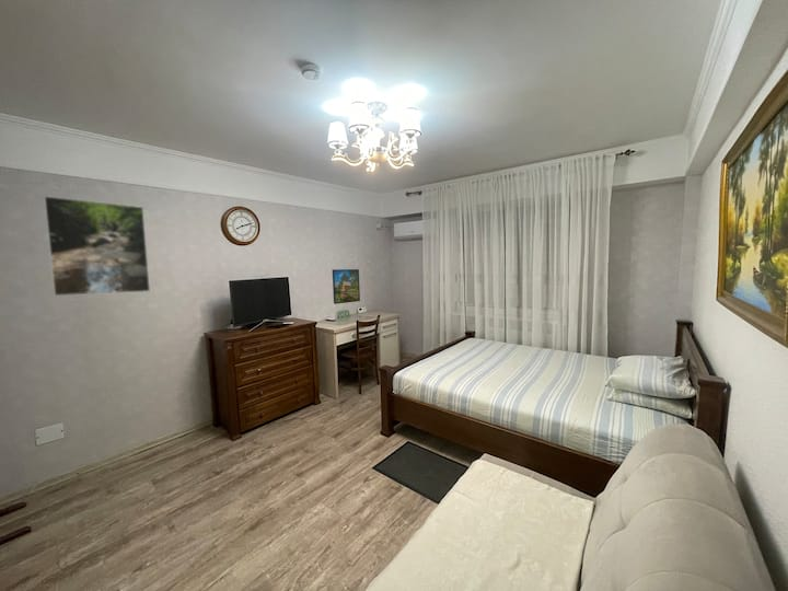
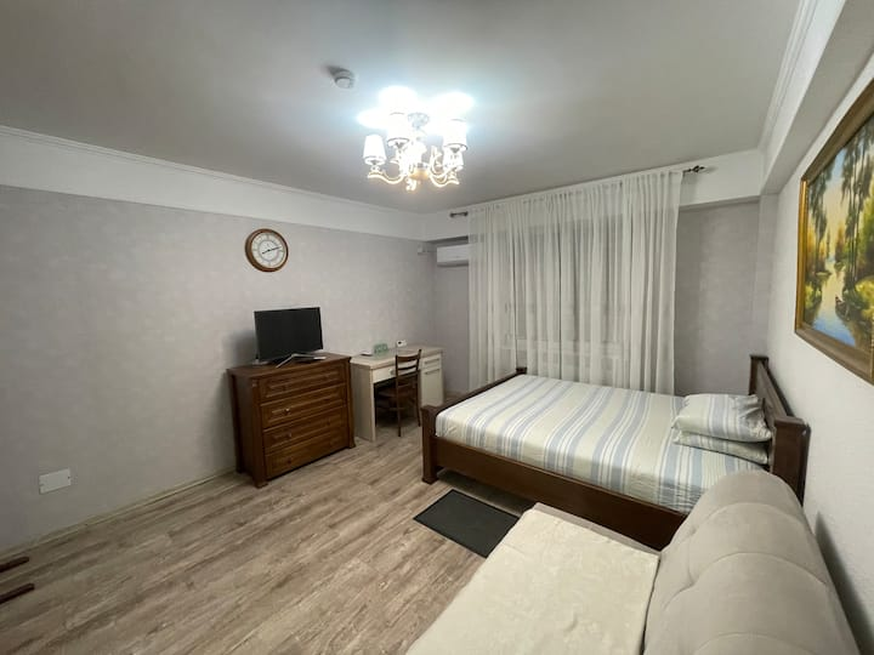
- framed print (346, 286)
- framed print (102, 247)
